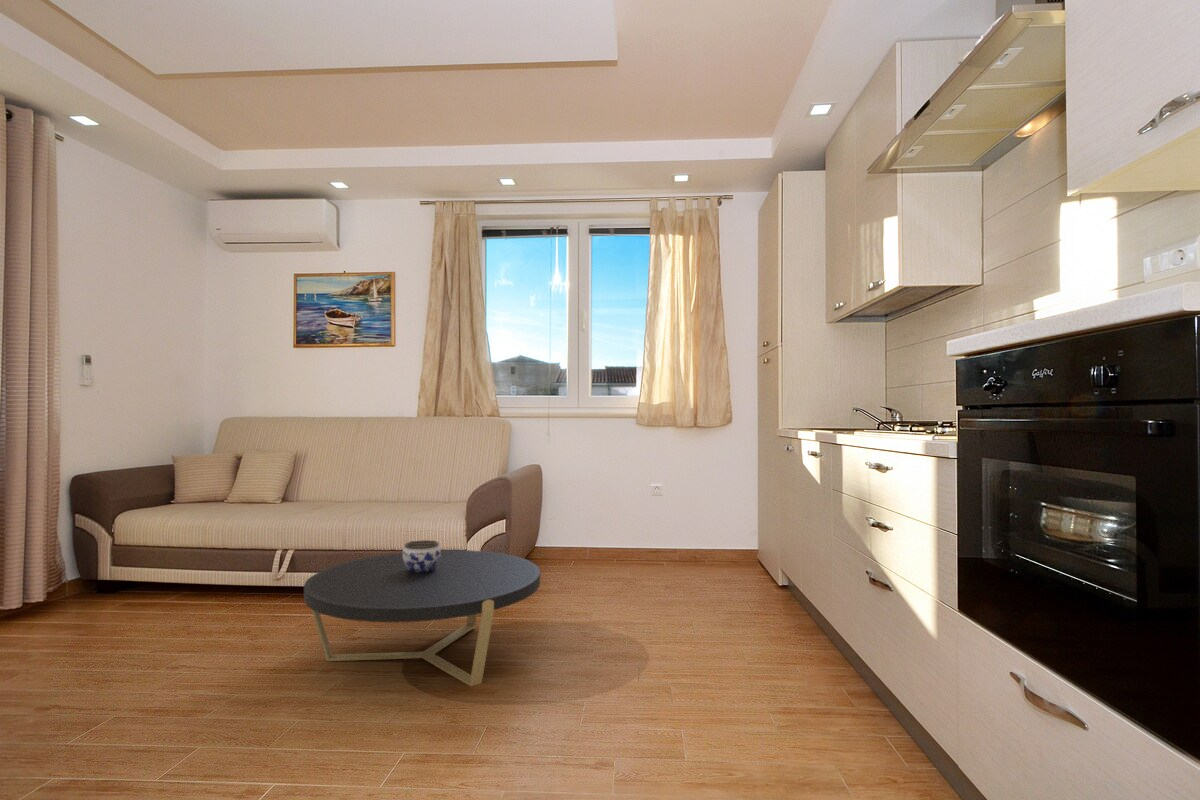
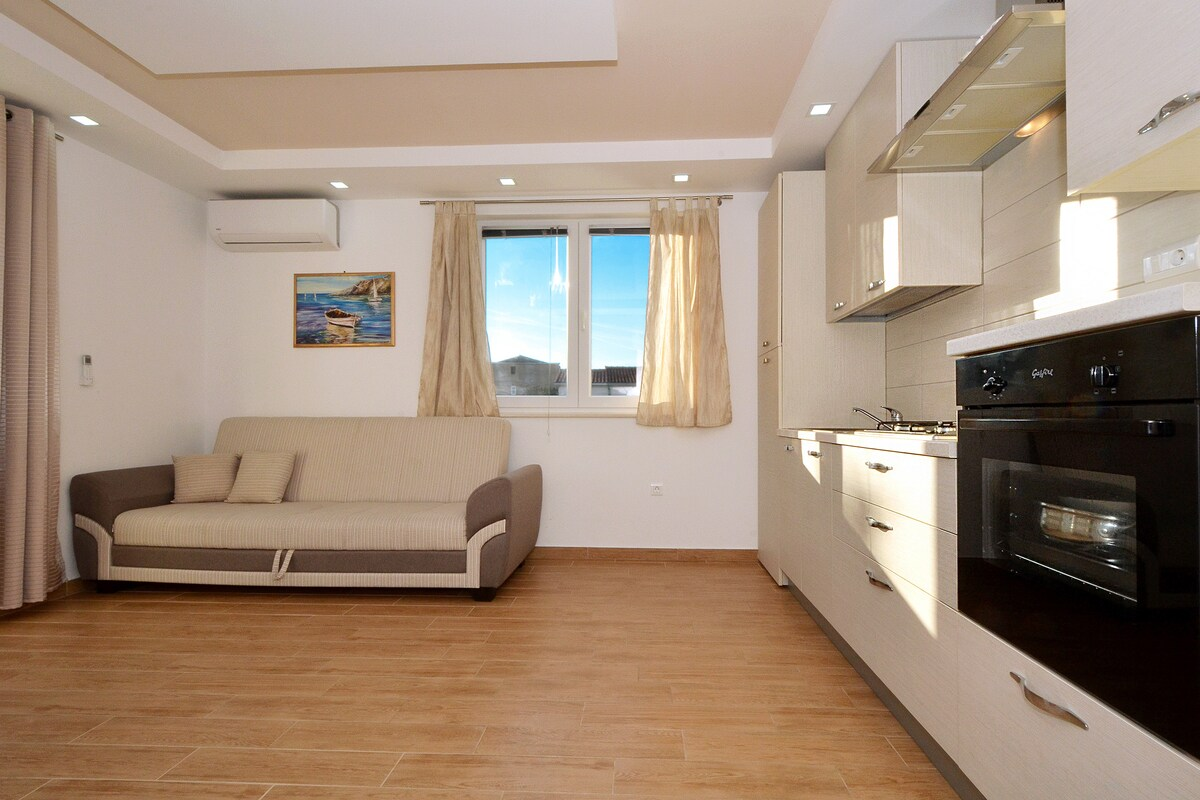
- jar (421, 555)
- coffee table (427, 614)
